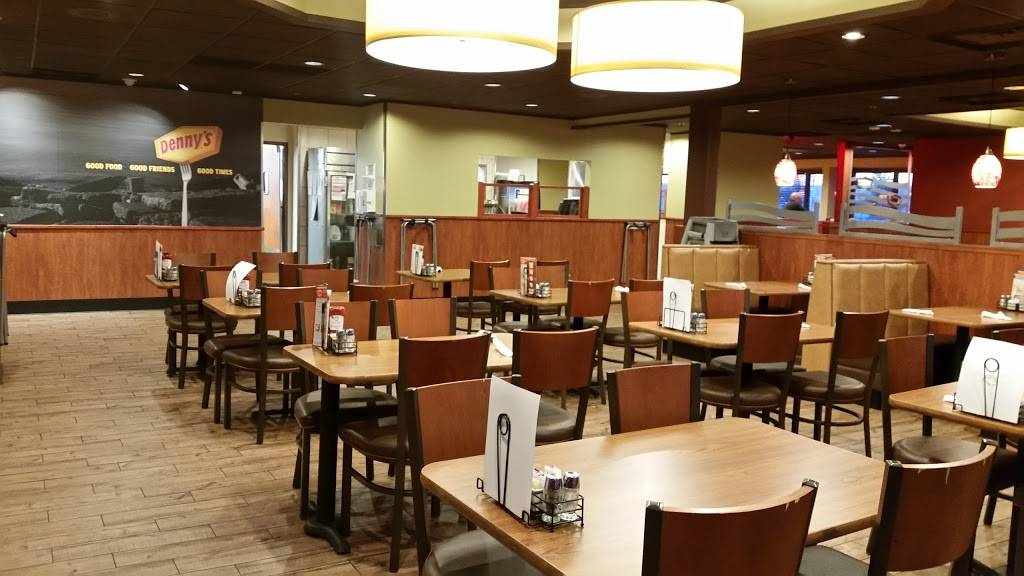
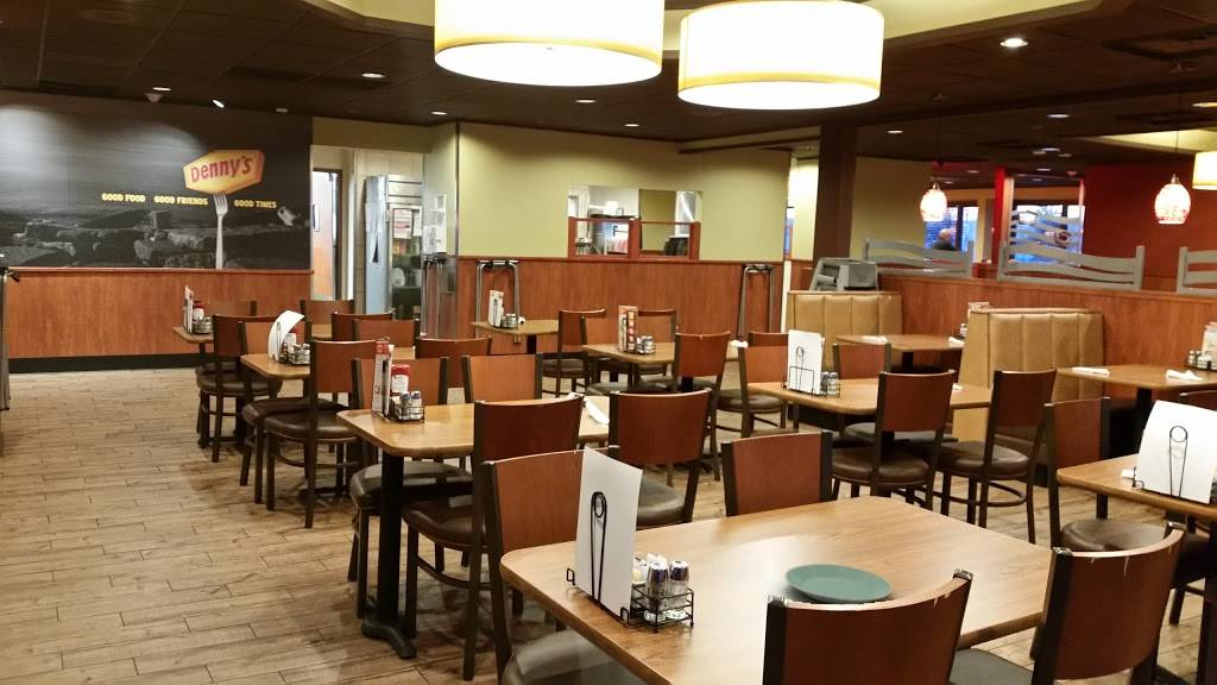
+ plate (837, 586)
